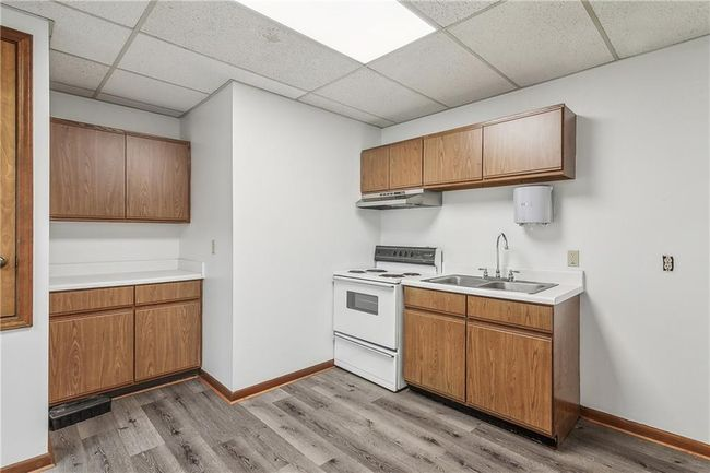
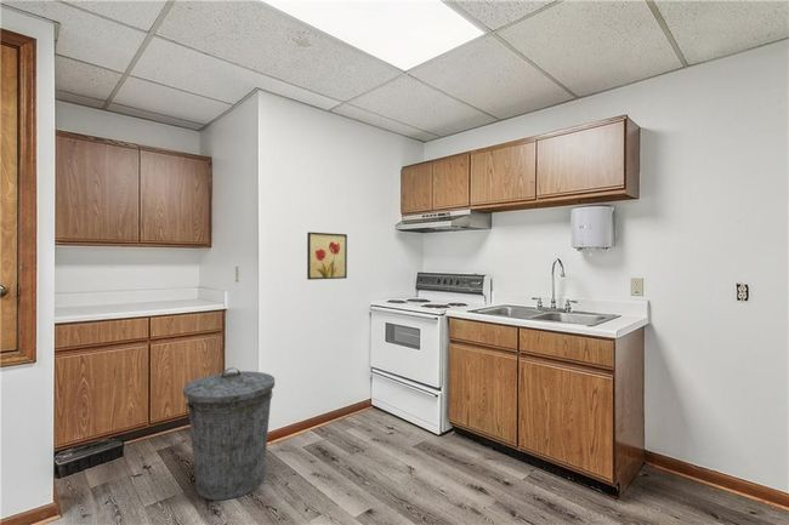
+ wall art (327, 256)
+ trash can (231, 424)
